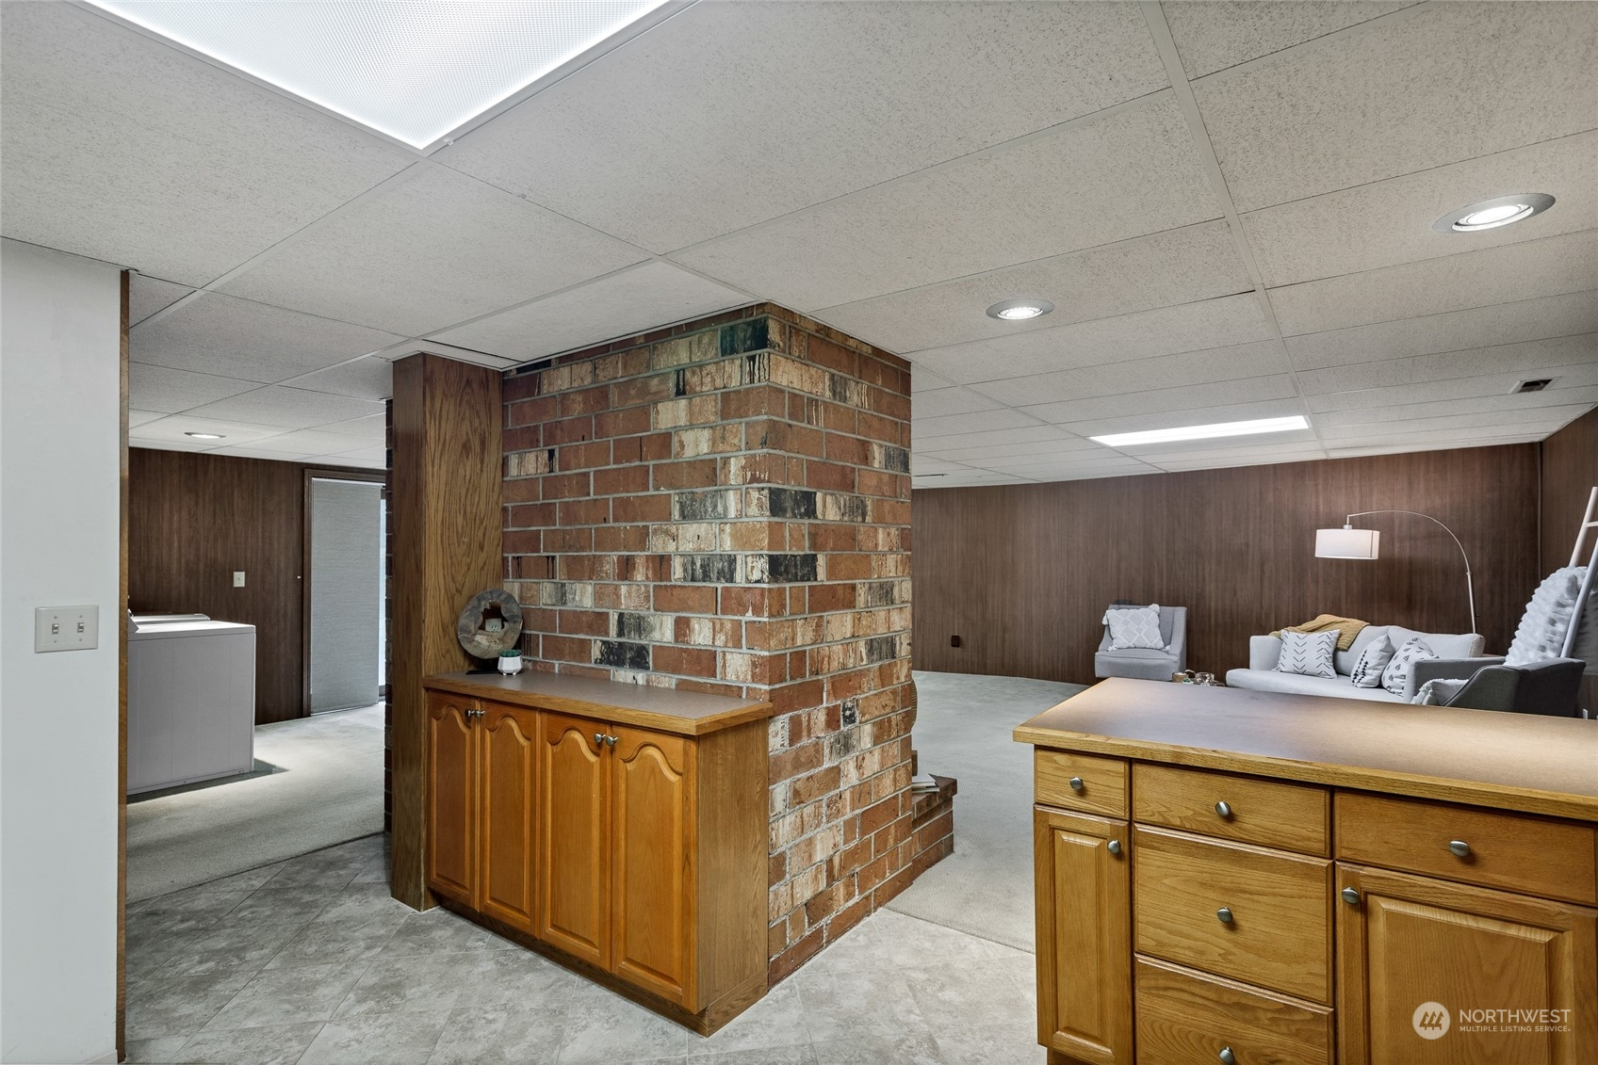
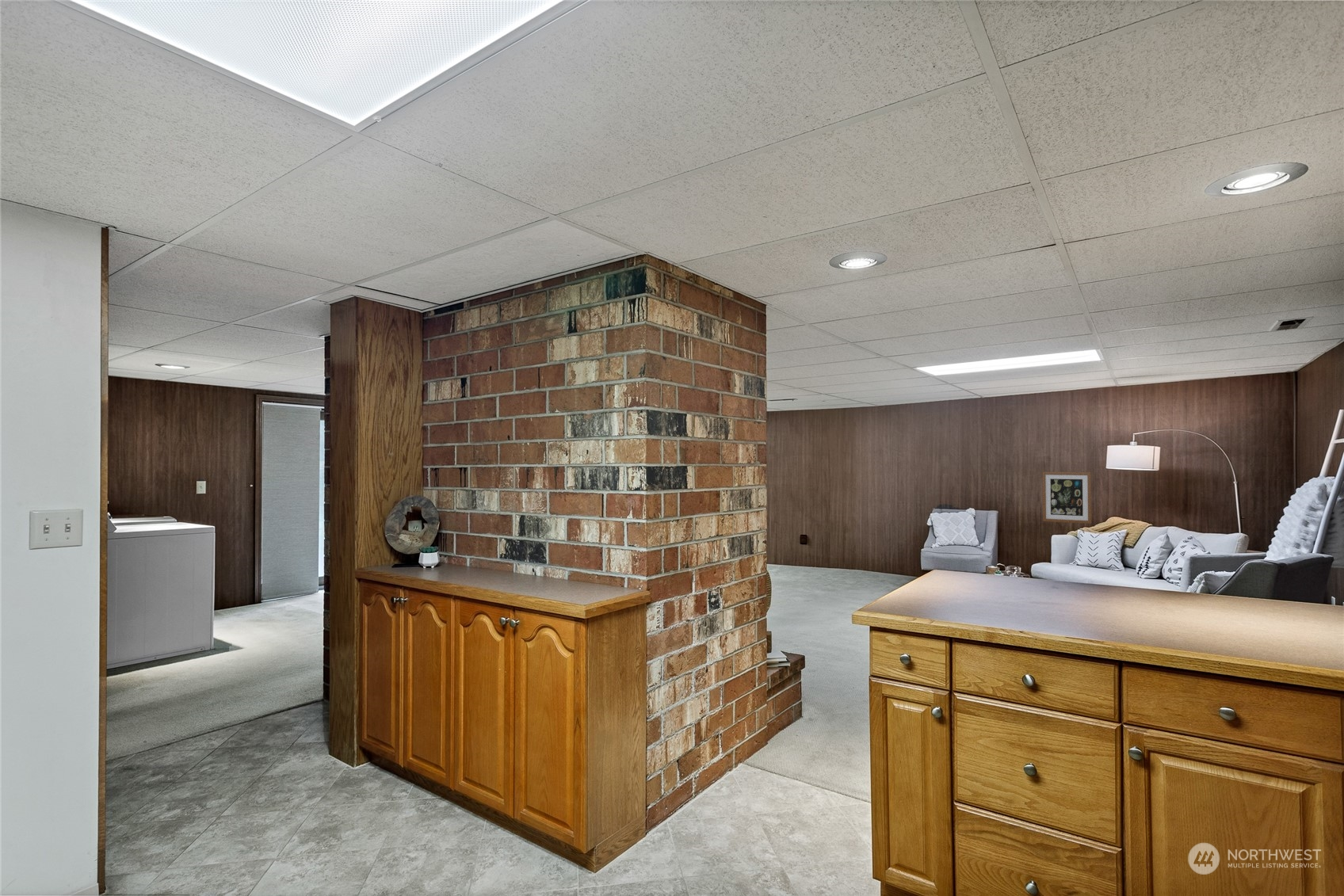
+ wall art (1066, 497)
